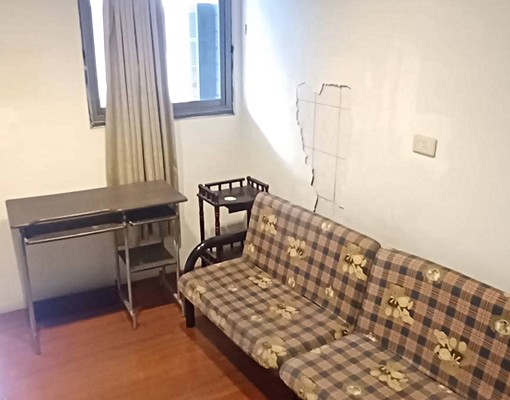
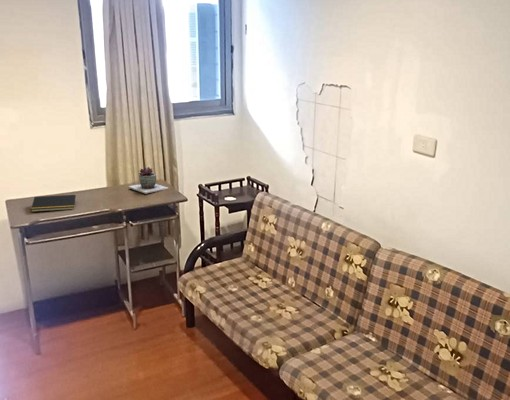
+ succulent plant (147, 177)
+ notepad (54, 202)
